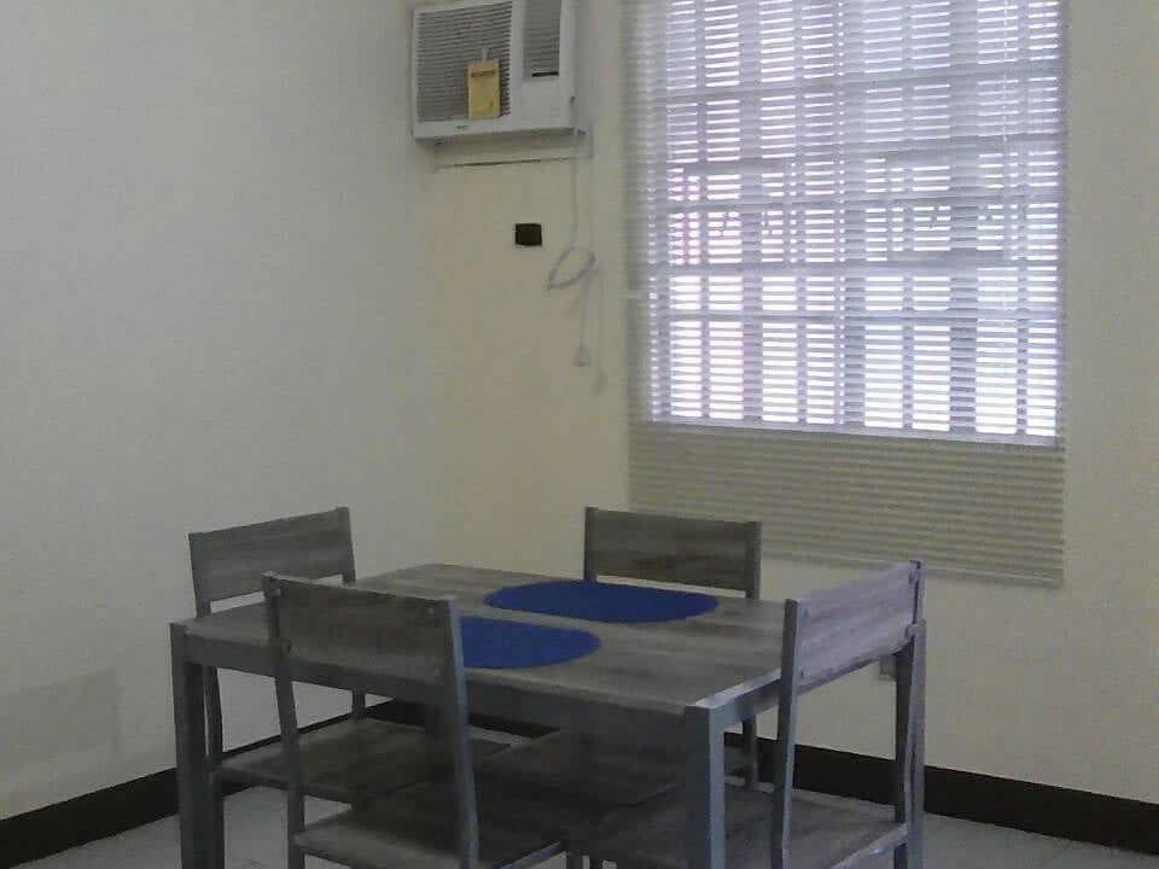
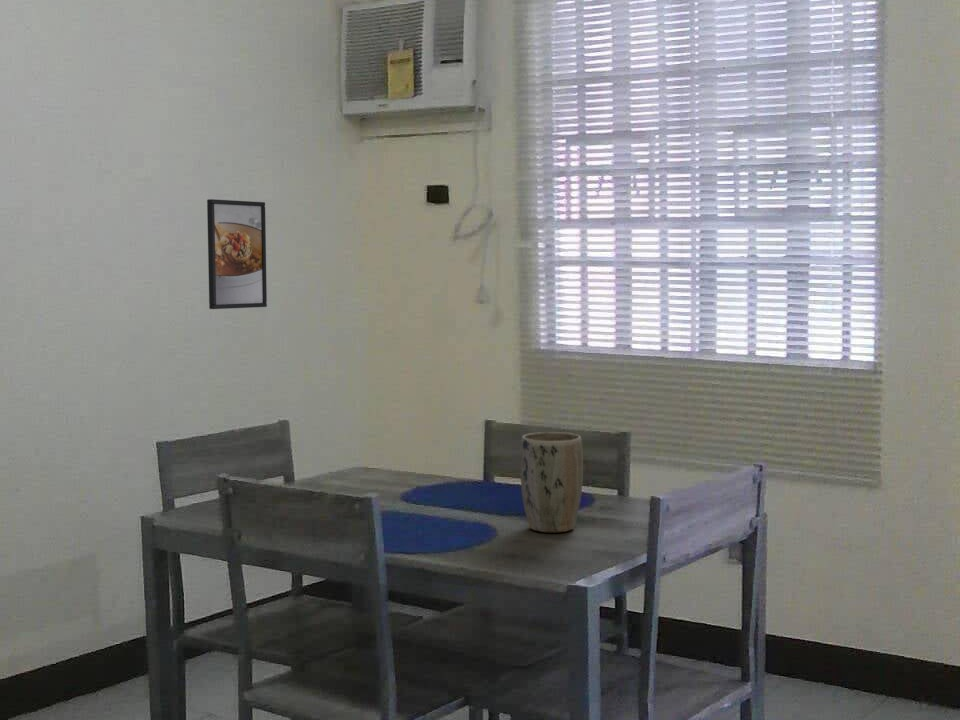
+ plant pot (551, 482)
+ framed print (237, 254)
